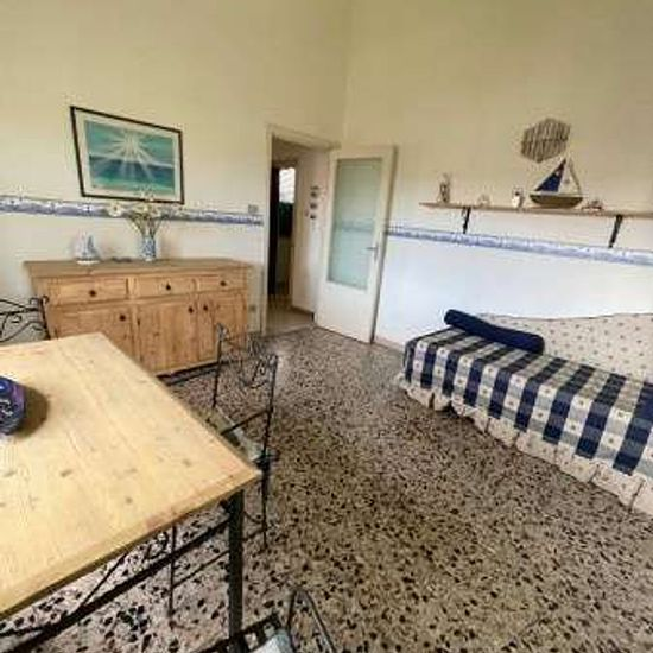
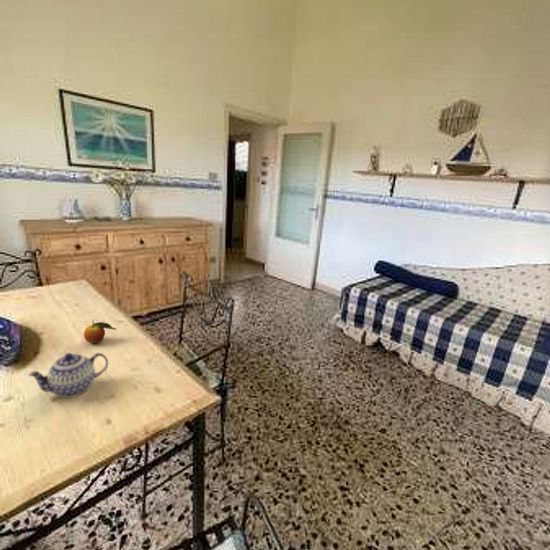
+ fruit (100, 329)
+ teapot (71, 371)
